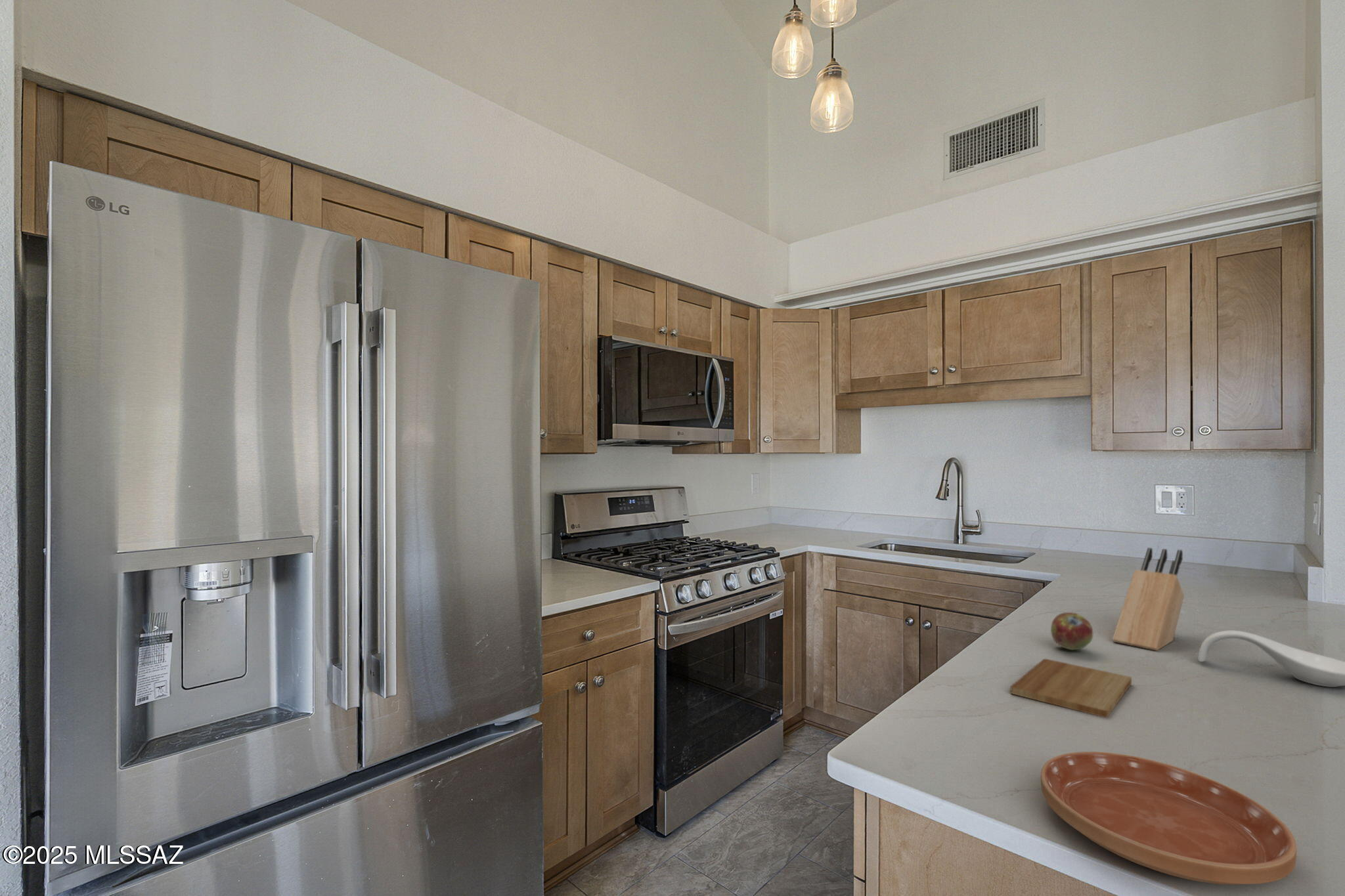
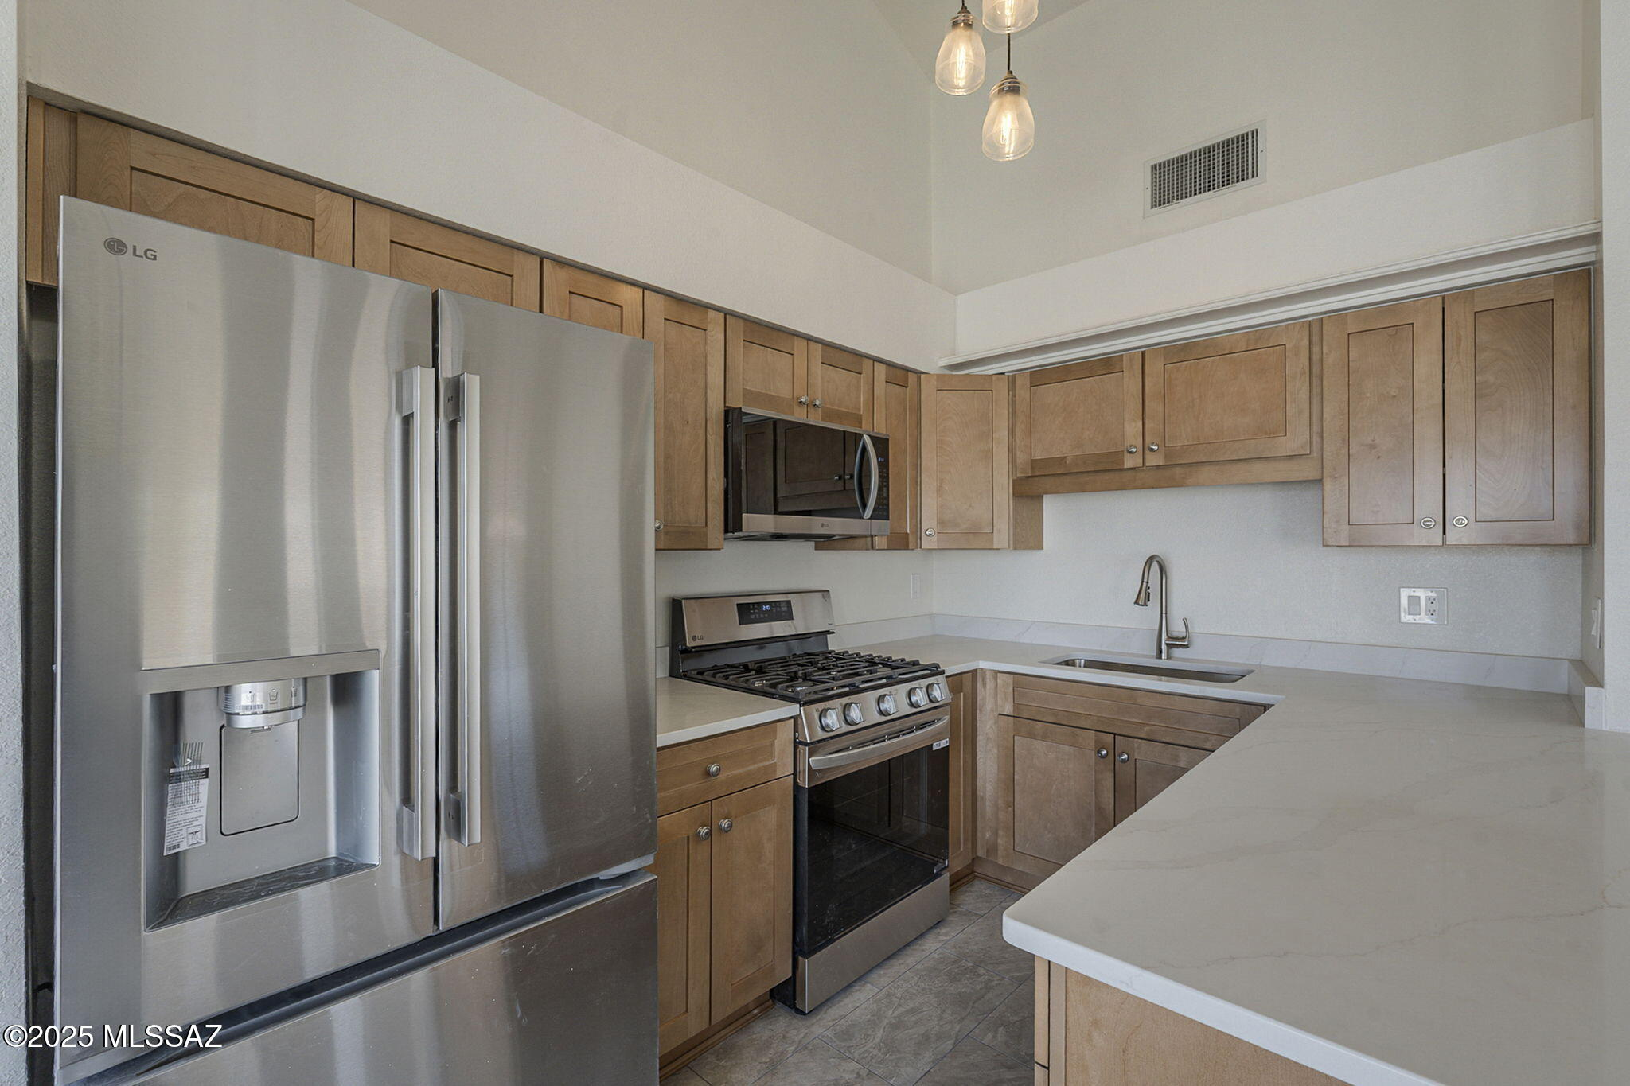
- saucer (1156, 814)
- fruit (1071, 631)
- knife block (1151, 594)
- spoon rest (1277, 656)
- cutting board (1072, 685)
